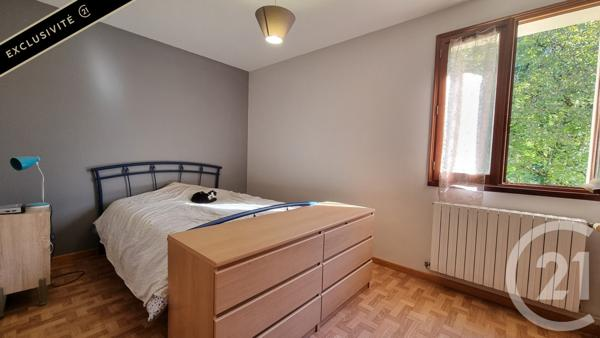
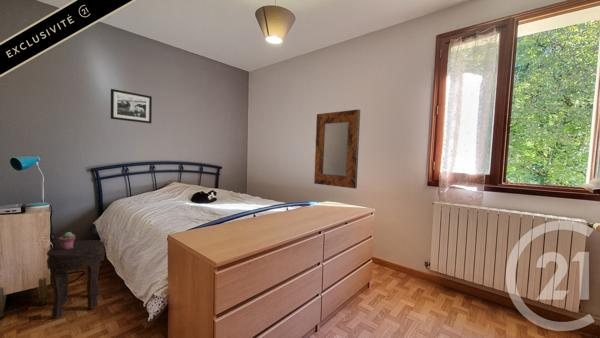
+ side table (77, 269)
+ home mirror (335, 149)
+ picture frame (132, 107)
+ potted succulent (67, 240)
